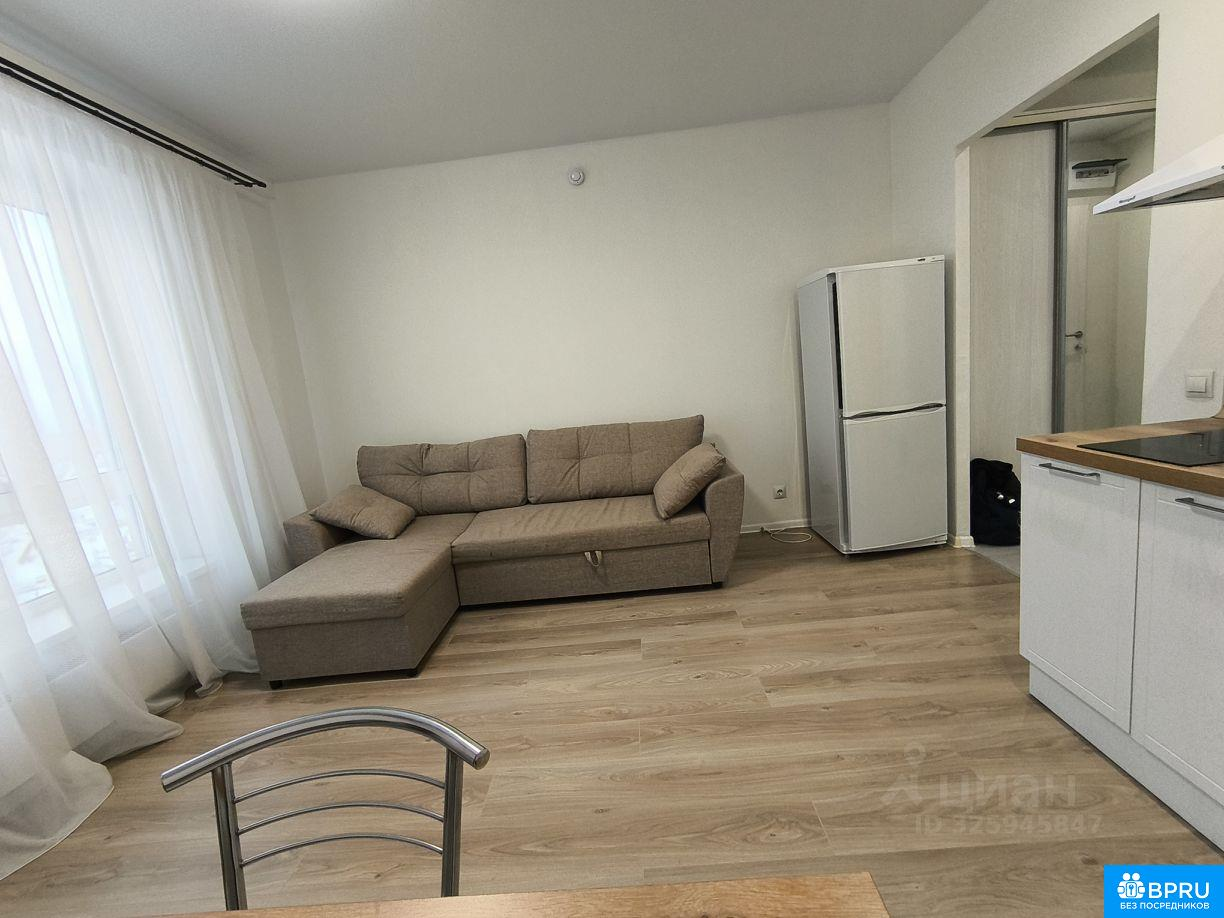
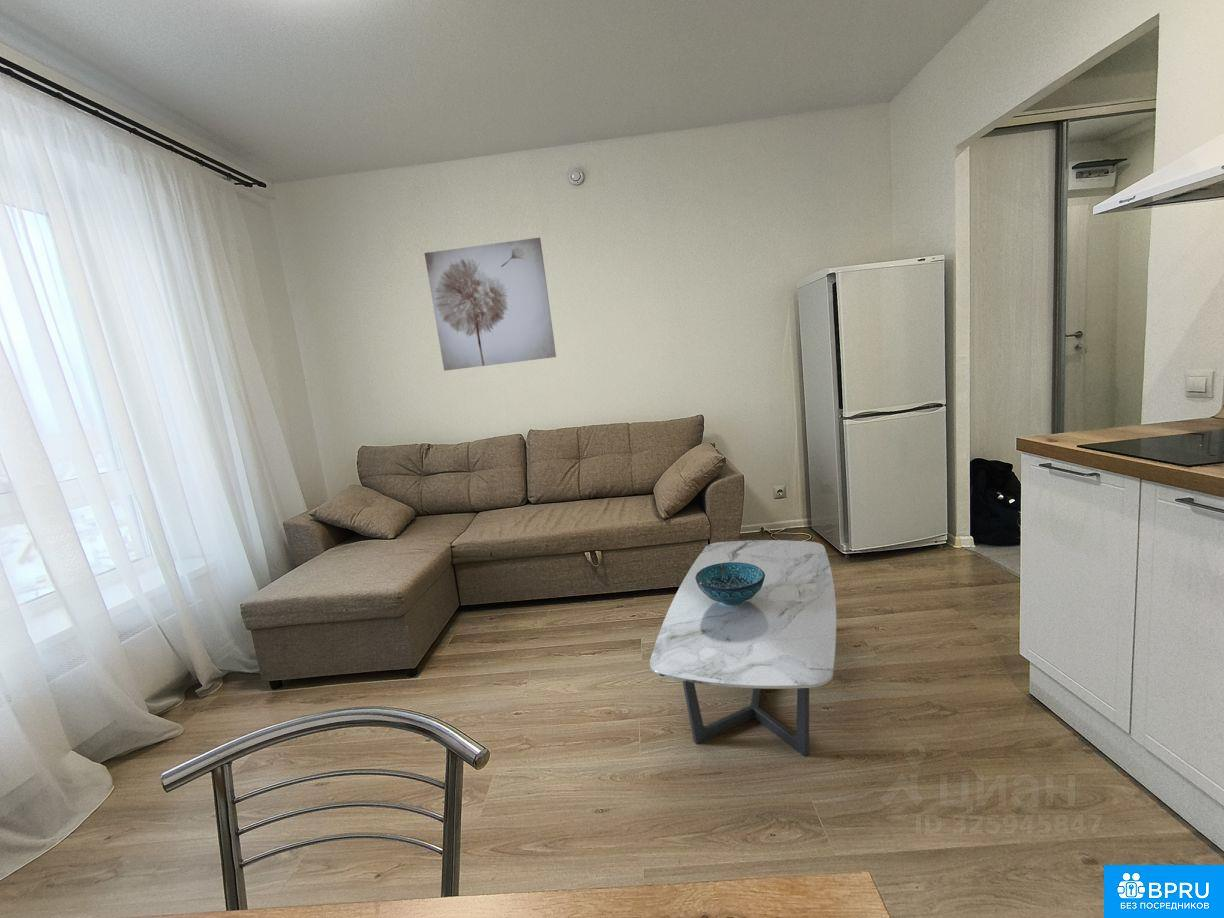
+ decorative bowl (730, 587)
+ coffee table (756, 637)
+ wall art (491, 305)
